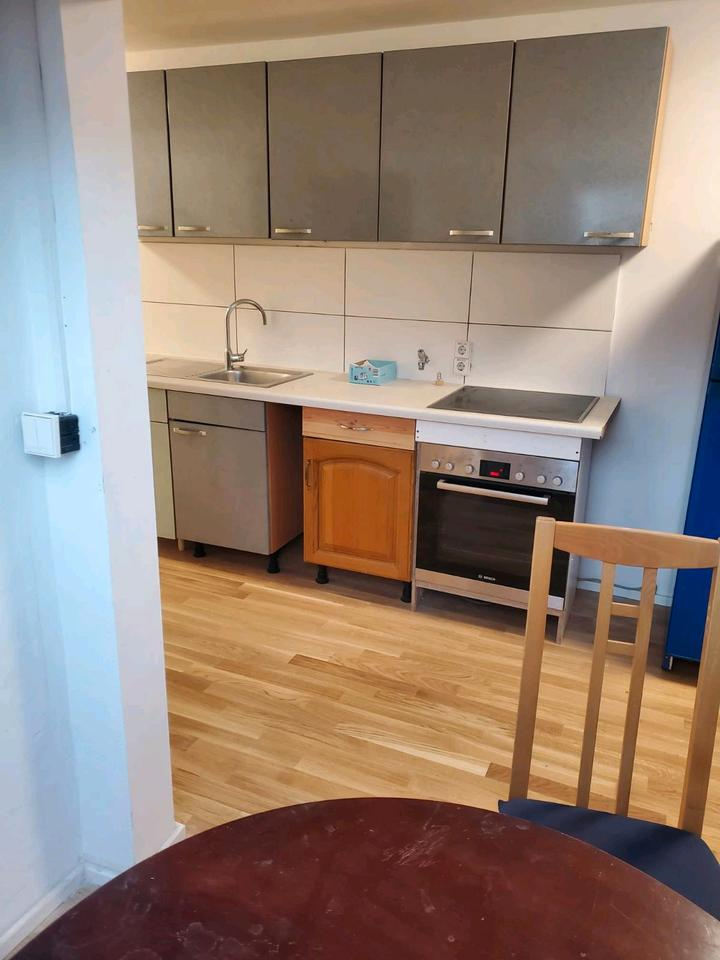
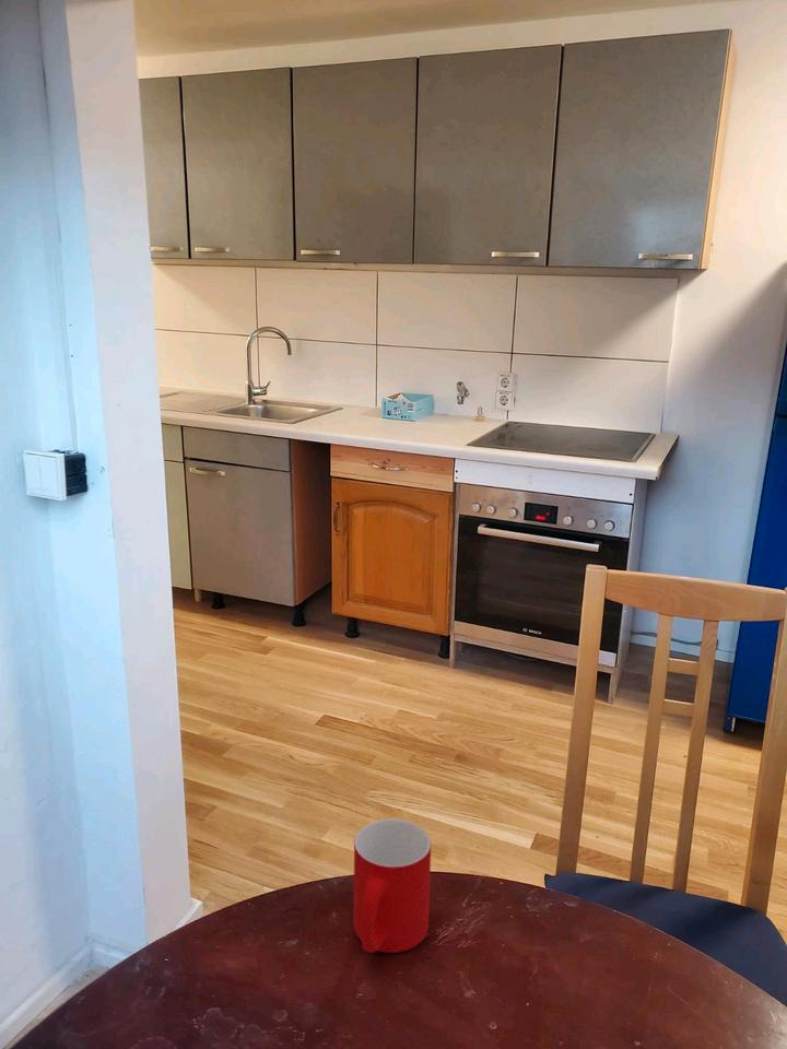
+ cup (386, 894)
